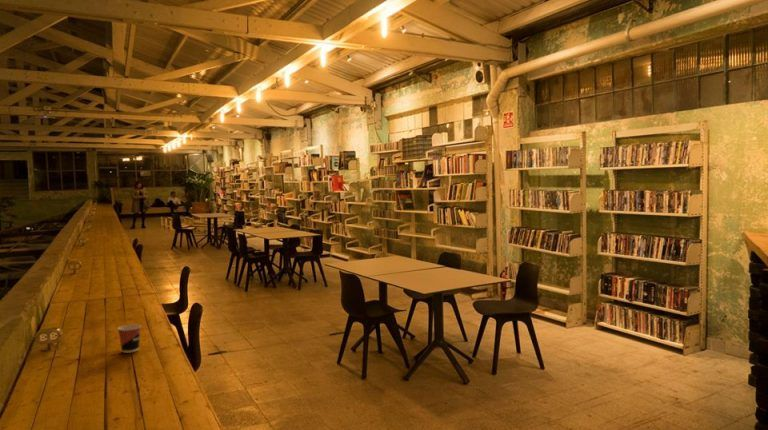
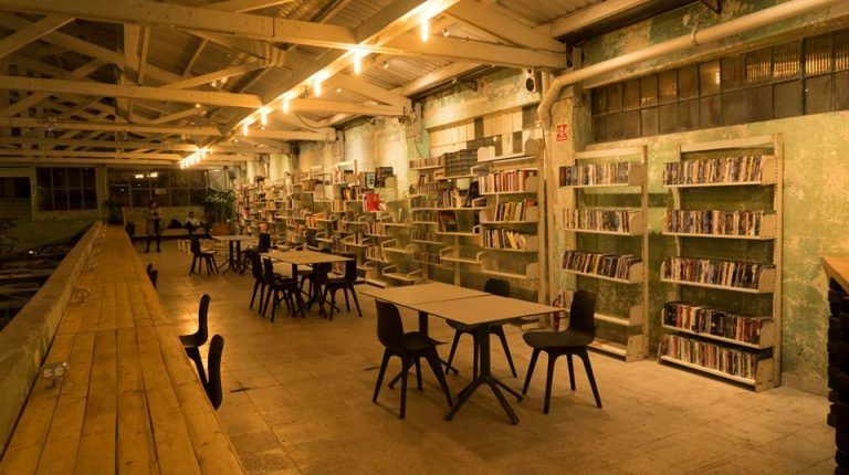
- cup (129, 338)
